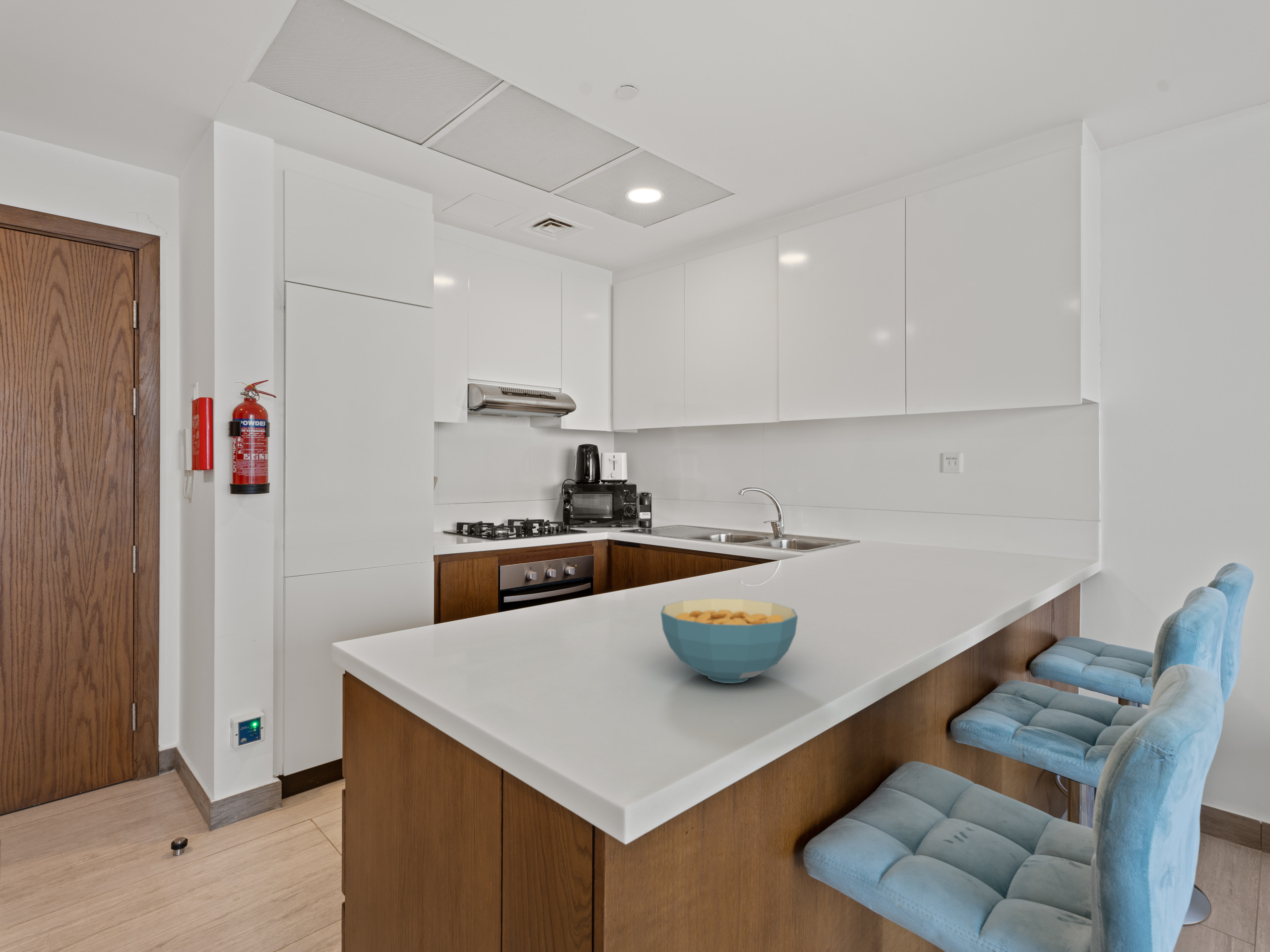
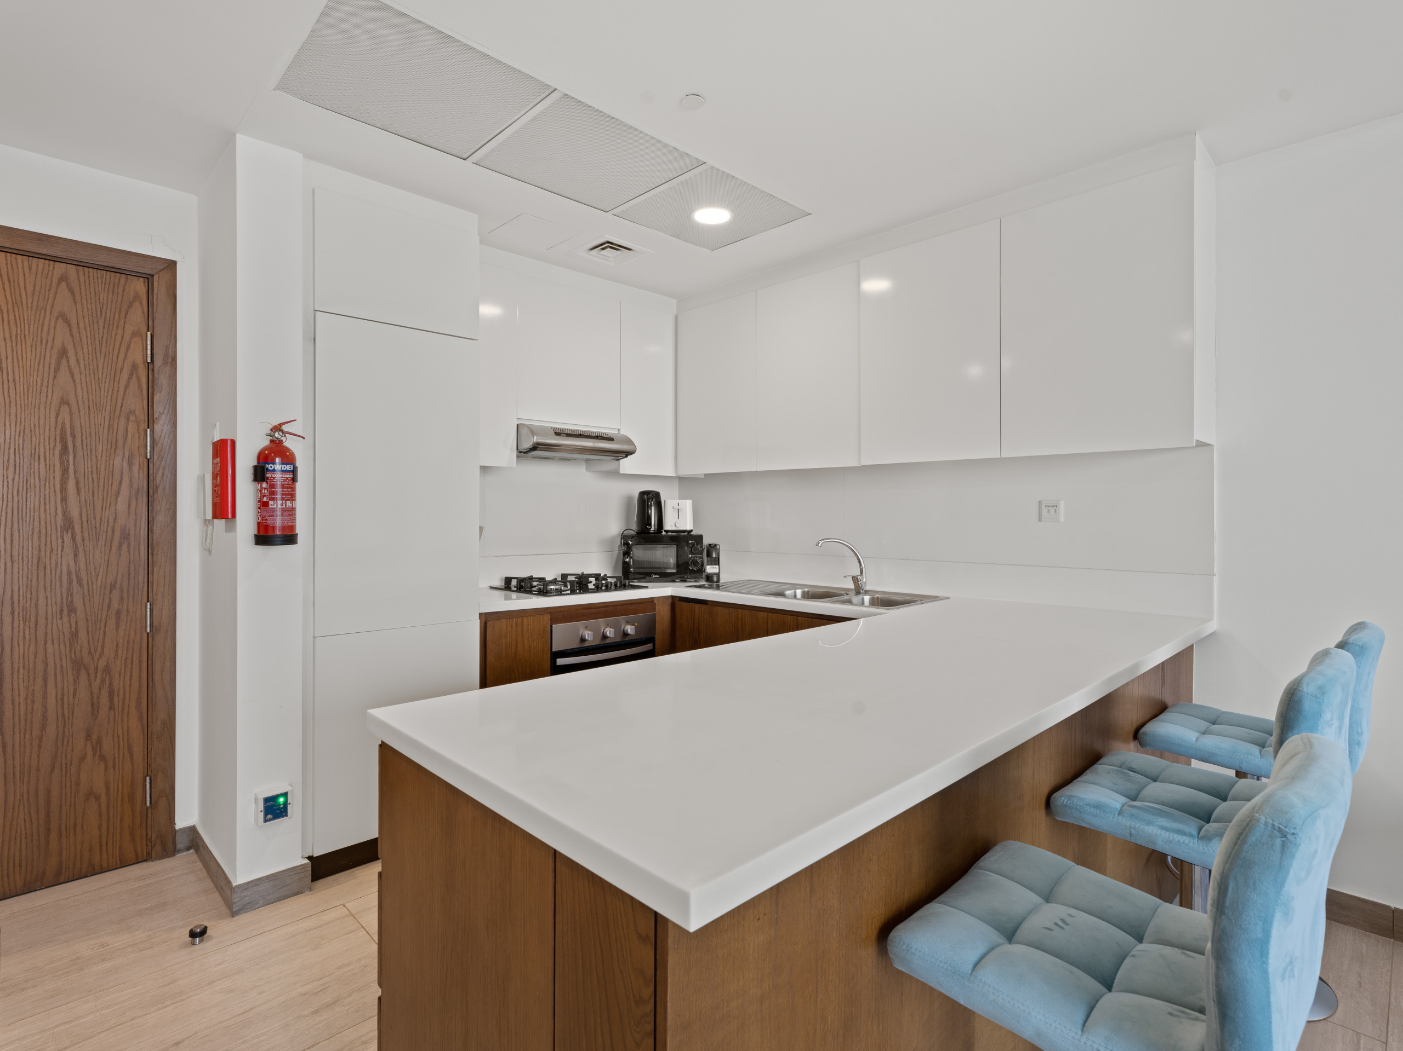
- cereal bowl (728, 644)
